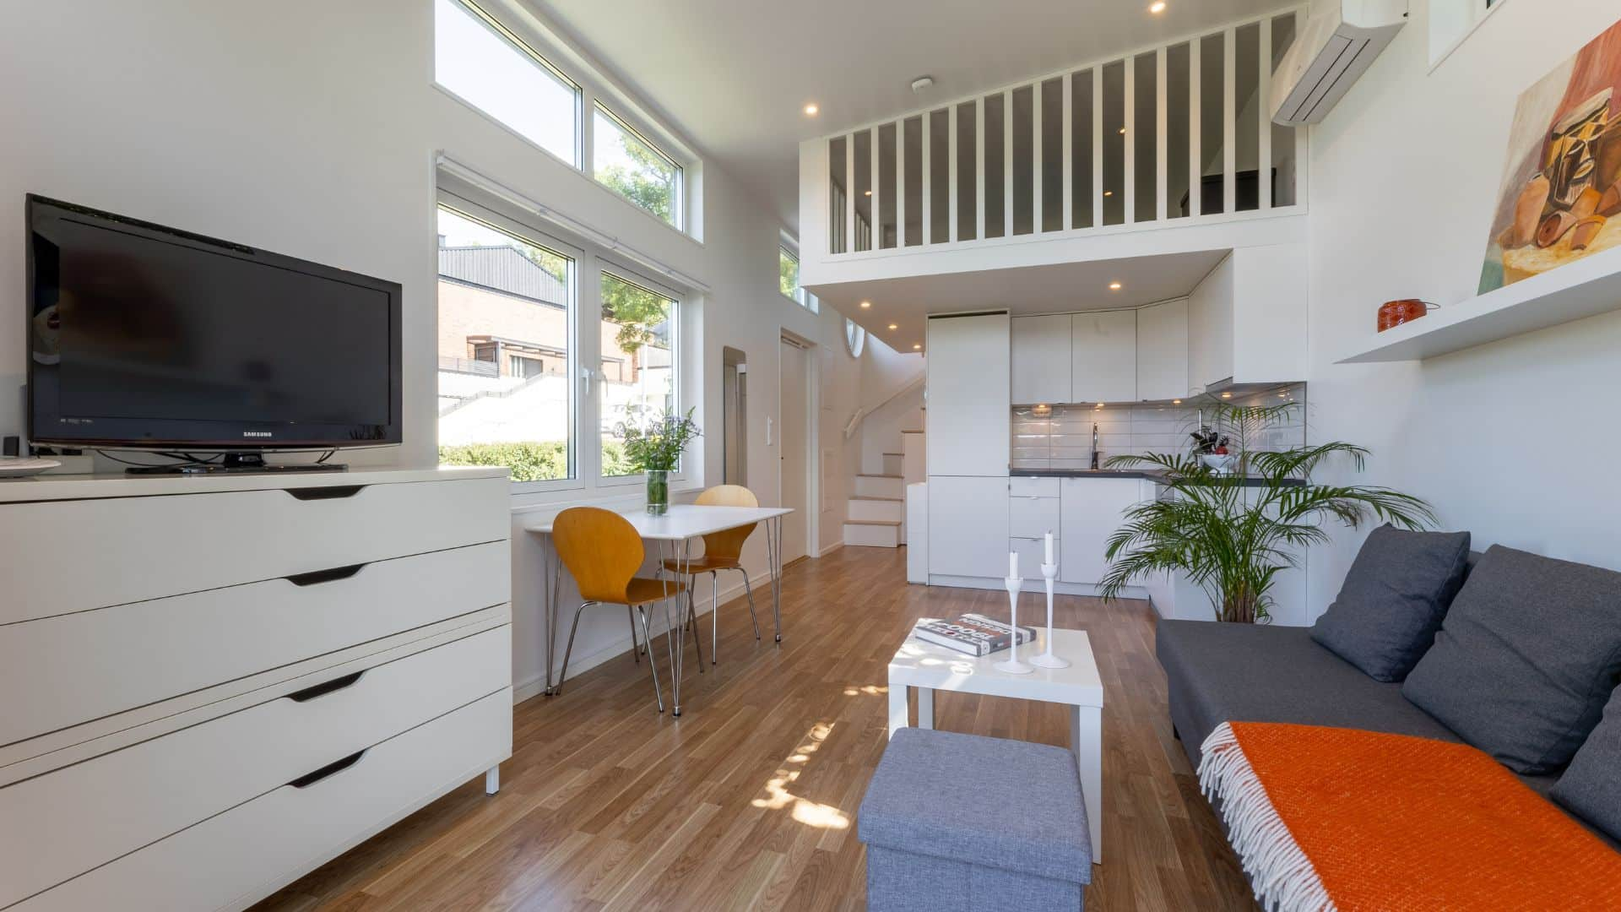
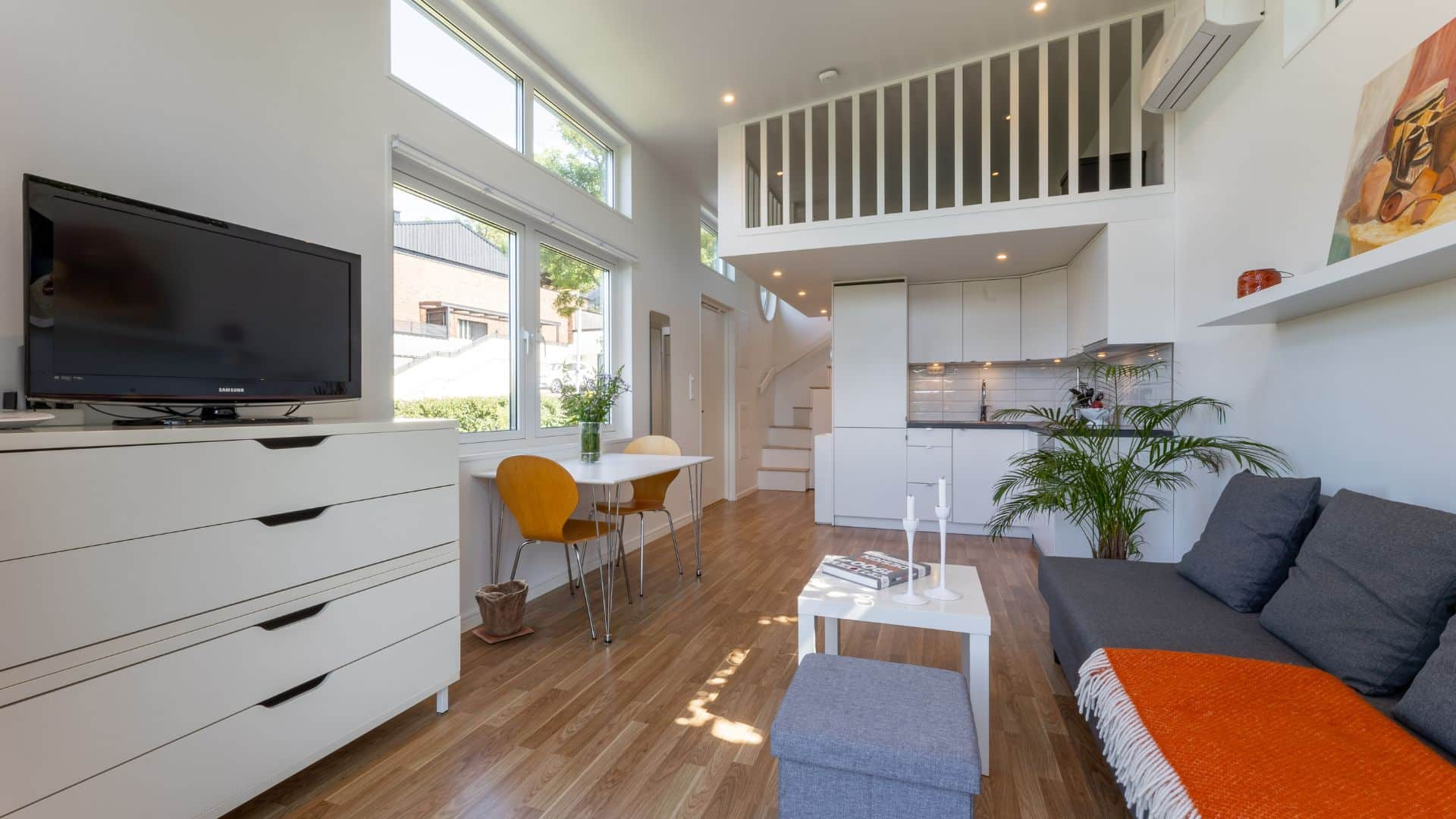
+ plant pot (503, 608)
